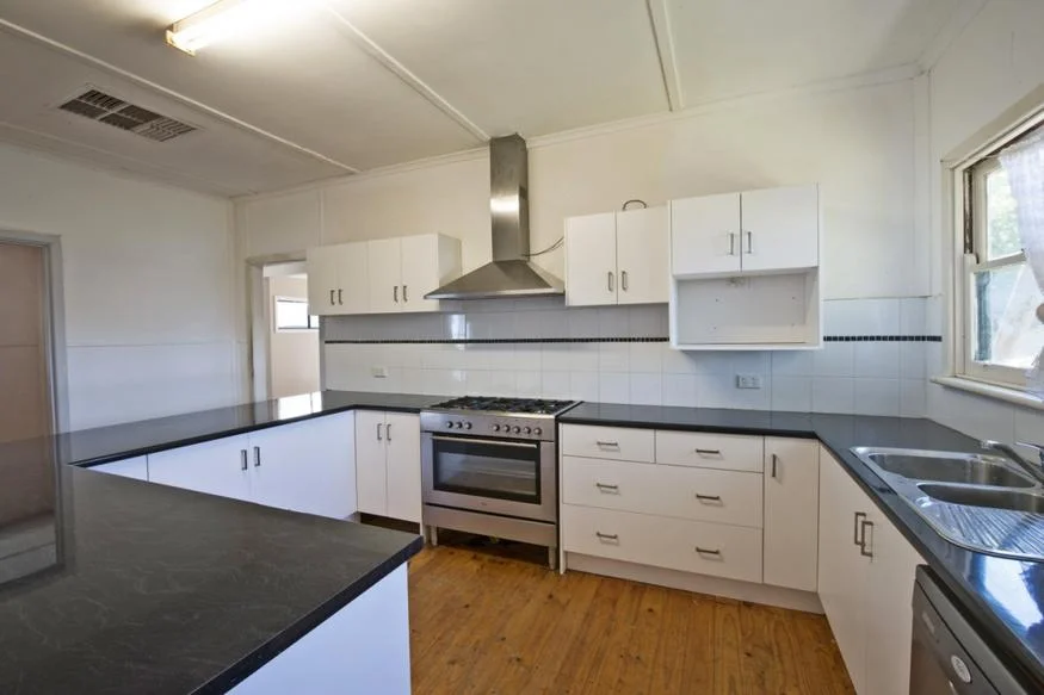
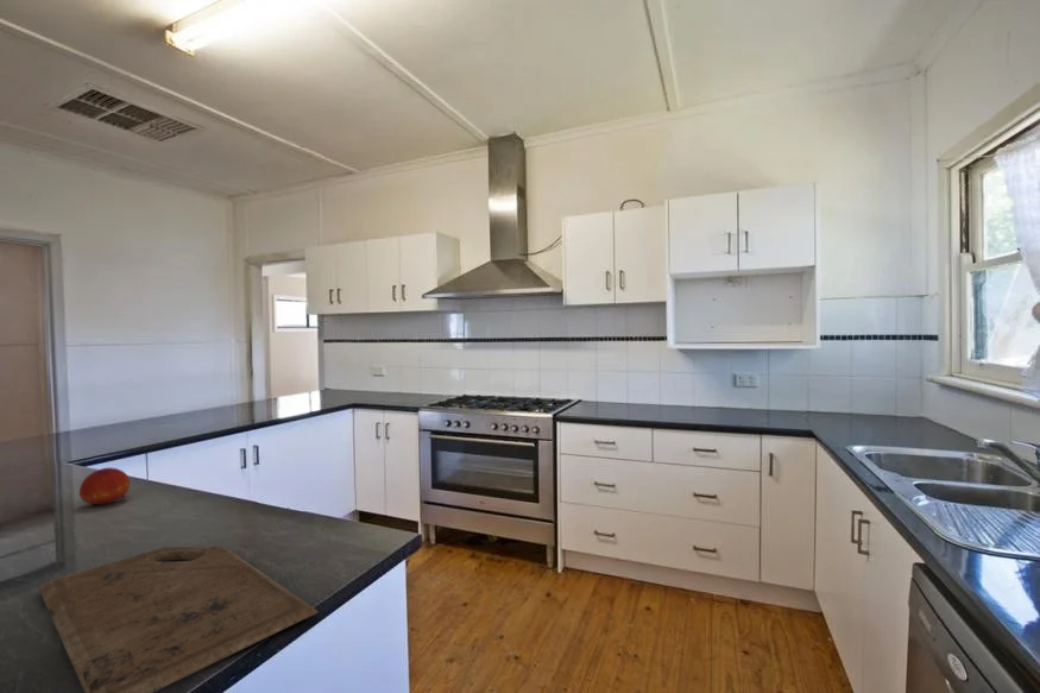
+ fruit (105, 485)
+ cutting board (170, 598)
